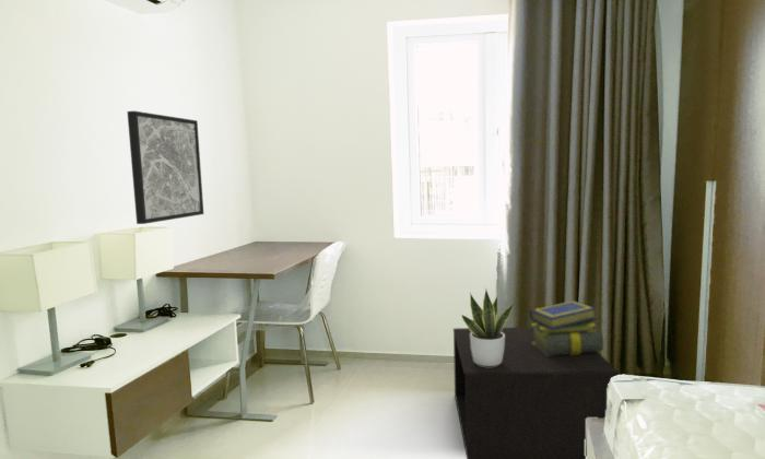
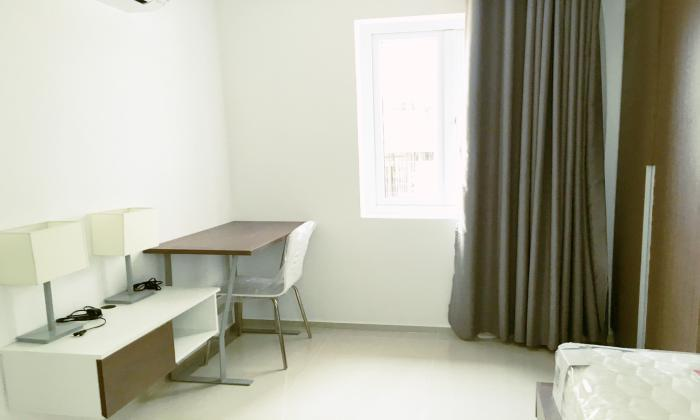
- wall art (169, 167)
- stack of books (564, 327)
- nightstand (525, 385)
- potted plant (489, 323)
